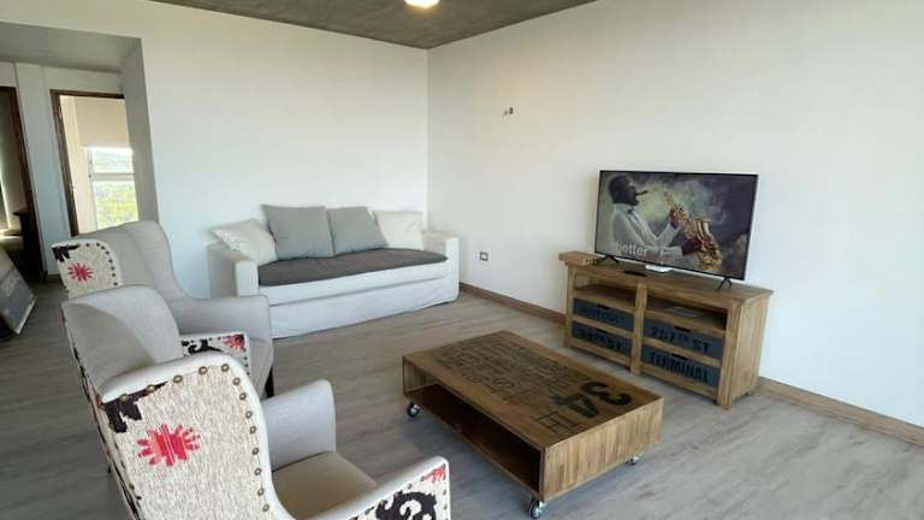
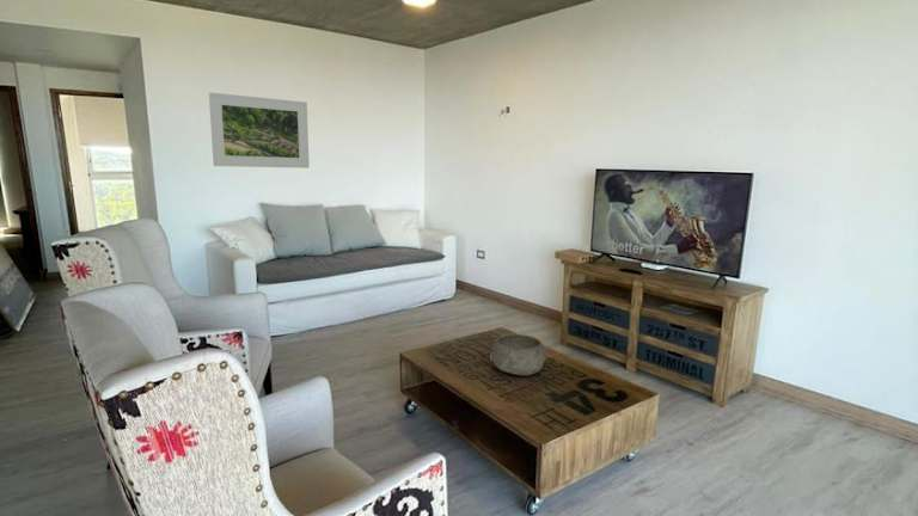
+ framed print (262, 133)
+ bowl (518, 354)
